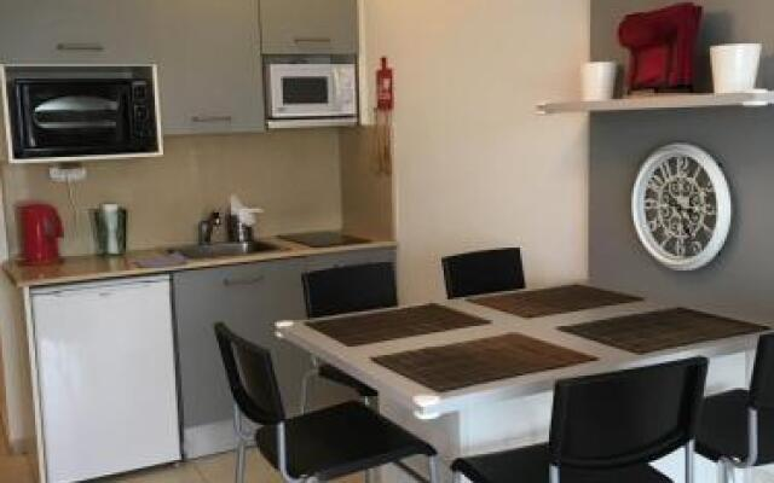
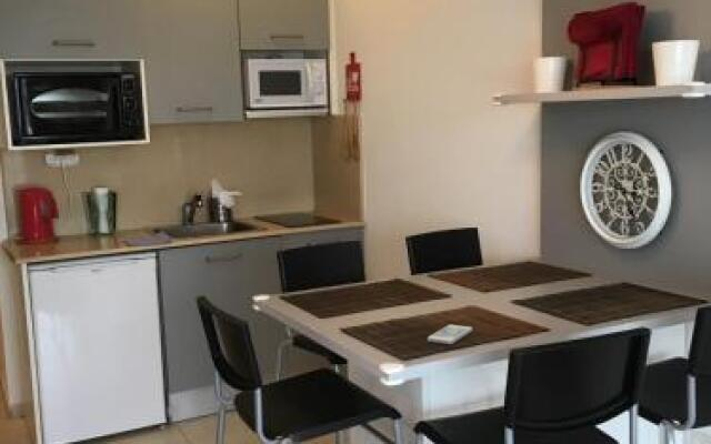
+ smartphone (450, 334)
